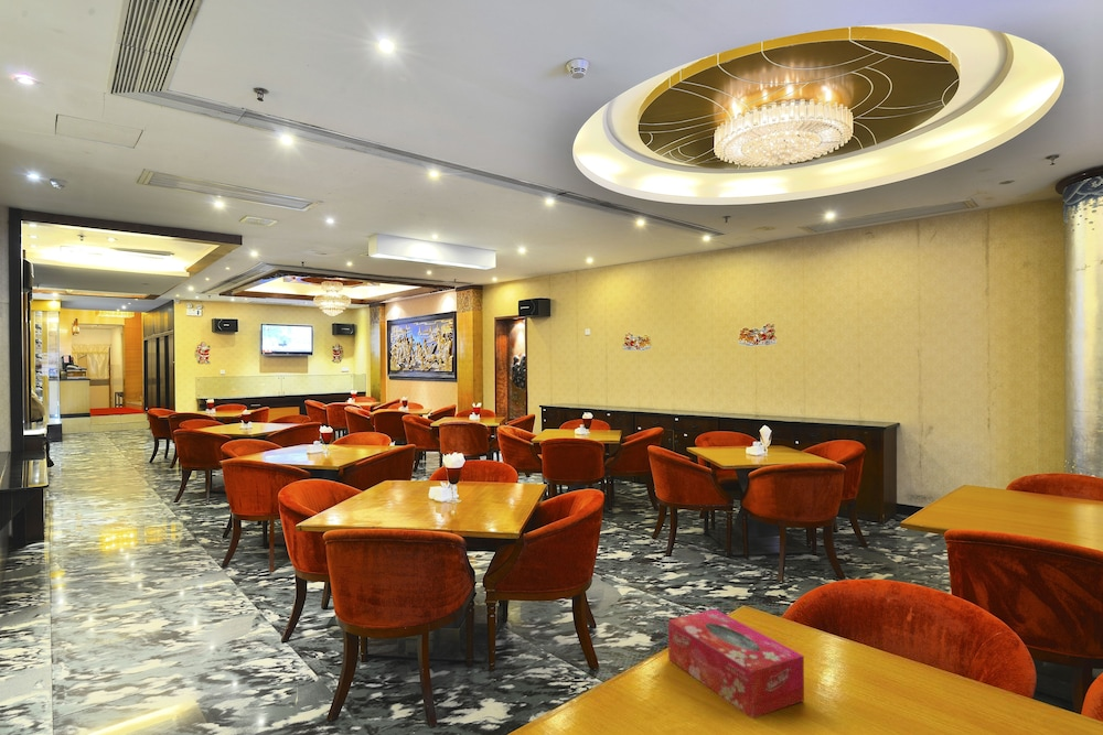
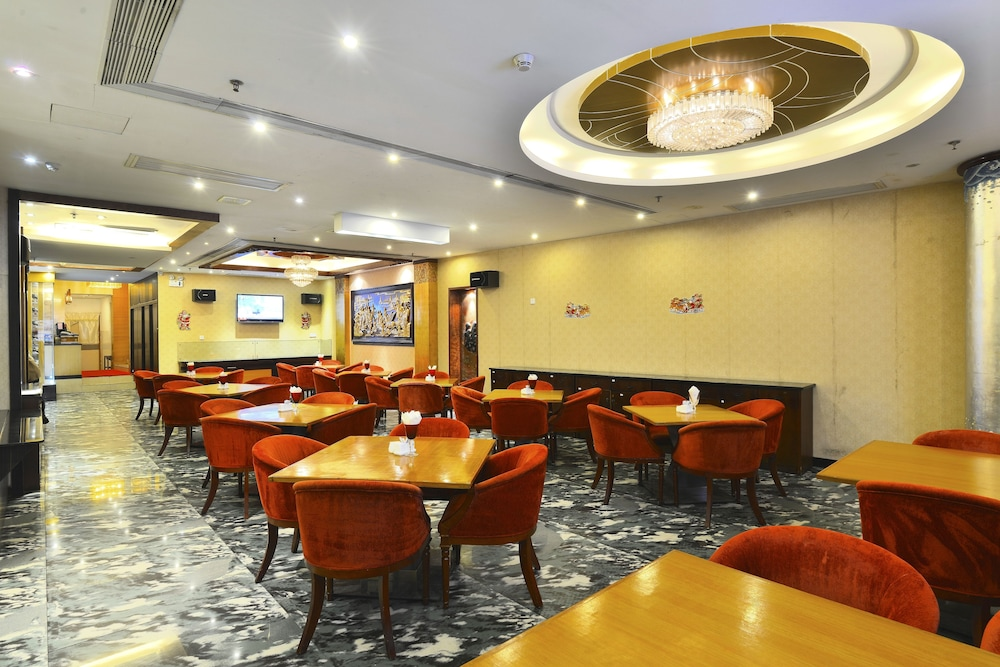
- tissue box (731, 657)
